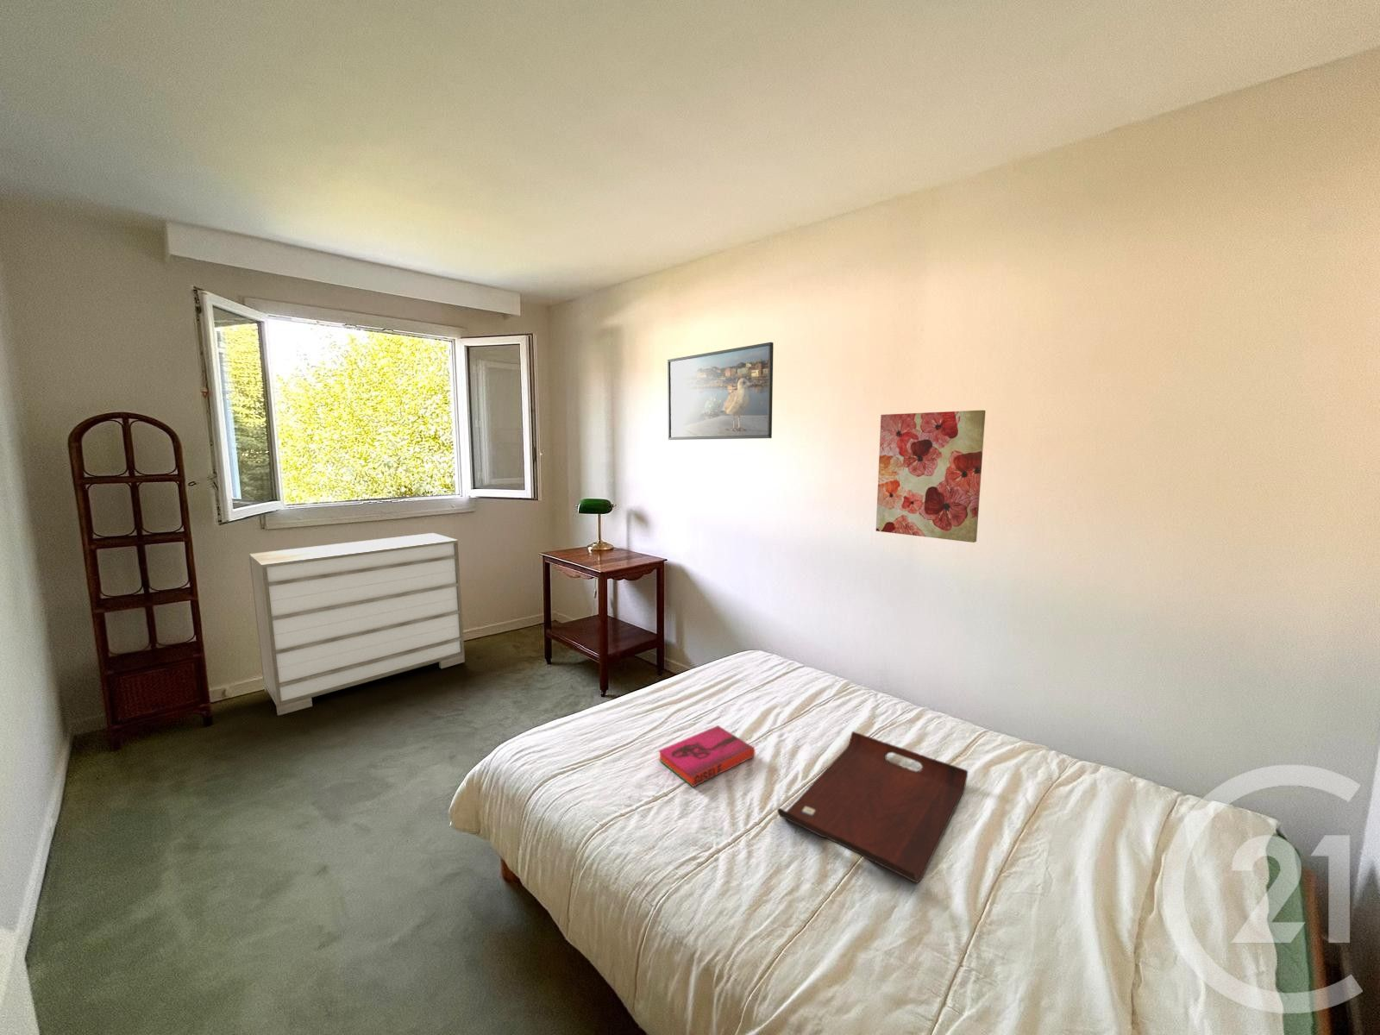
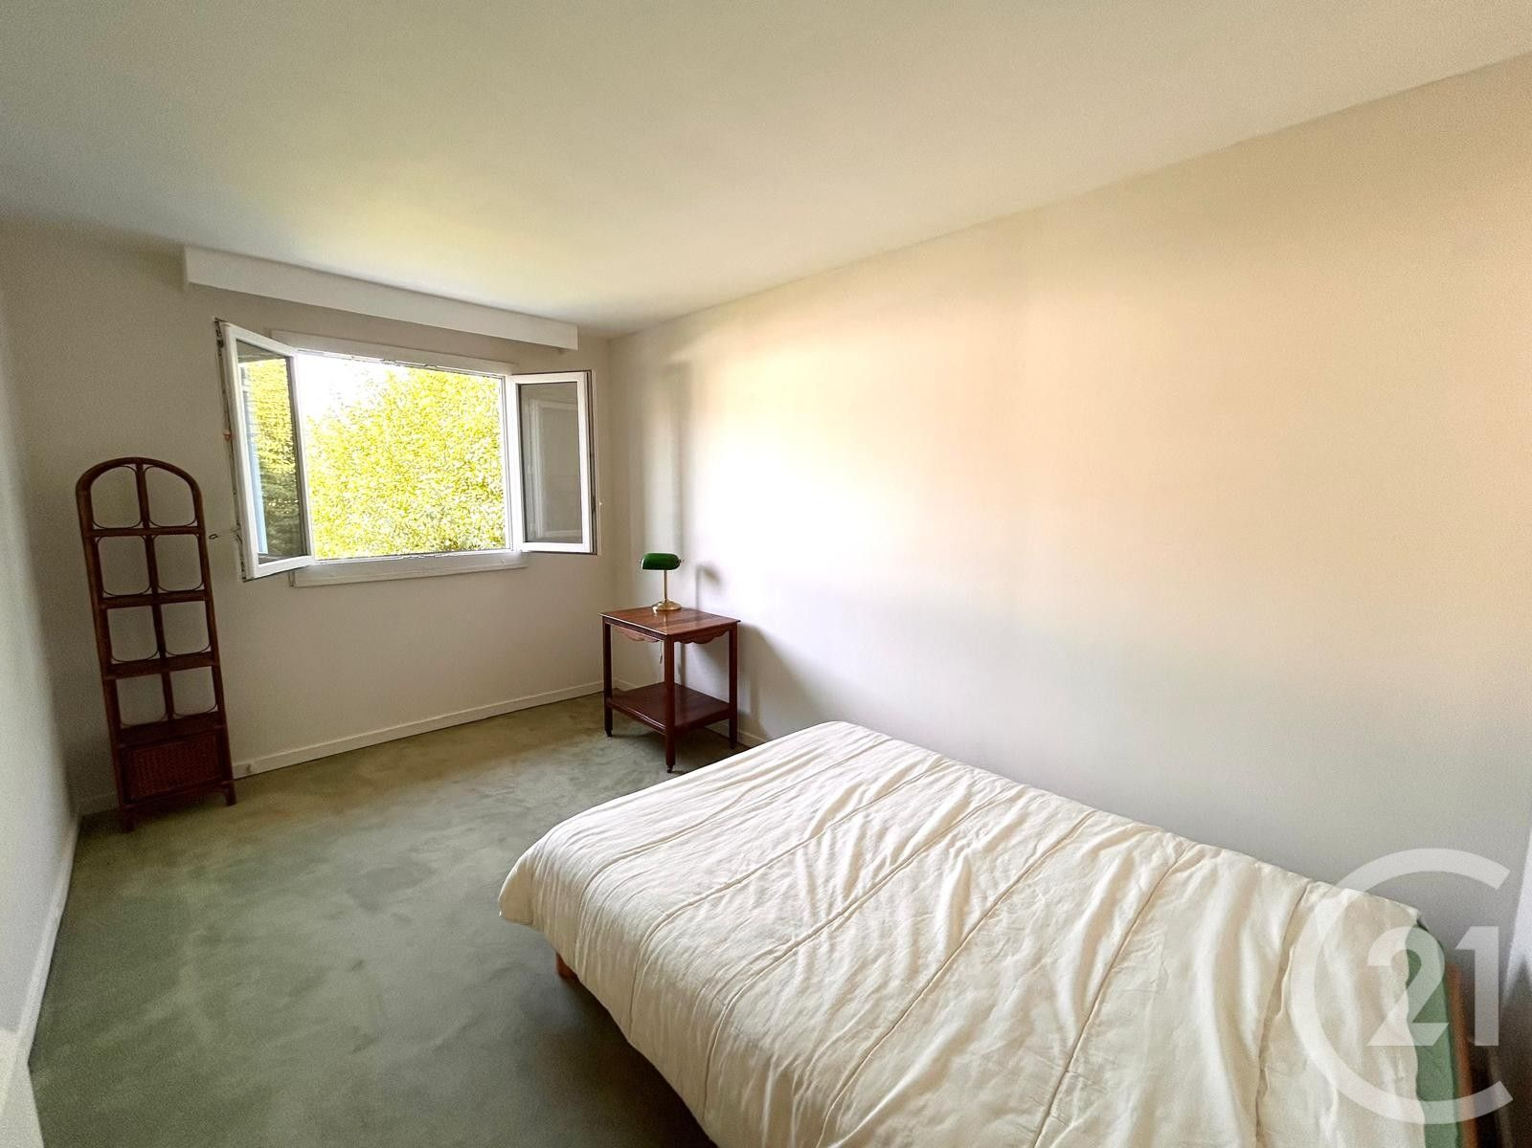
- dresser (366, 611)
- hardback book (706, 753)
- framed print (715, 396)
- wall art (926, 475)
- serving tray (876, 796)
